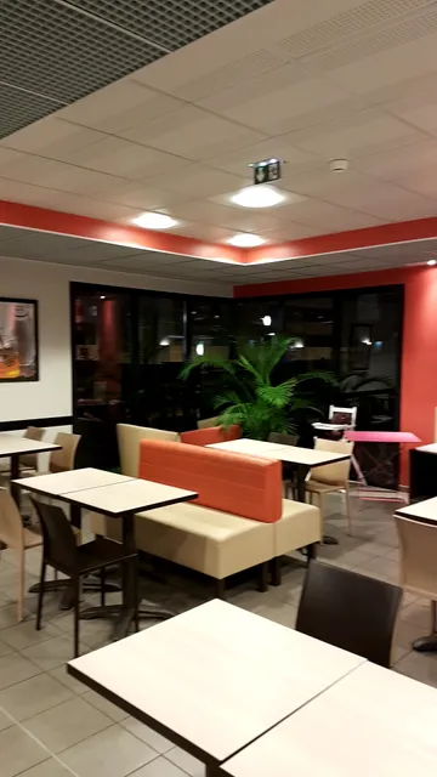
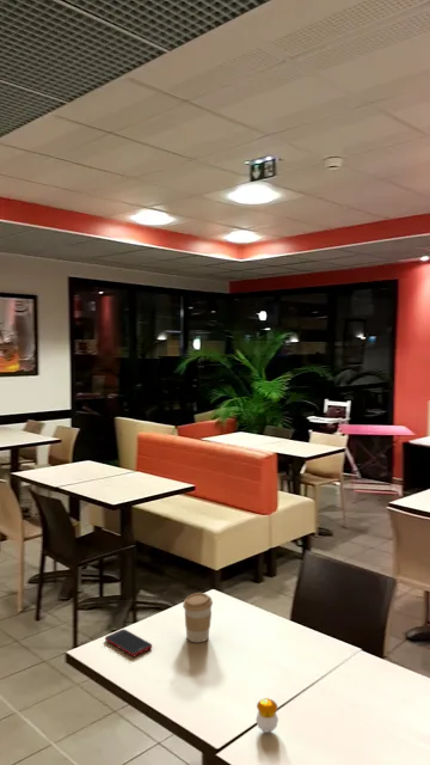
+ cell phone (128, 642)
+ coffee cup (197, 617)
+ candle (266, 714)
